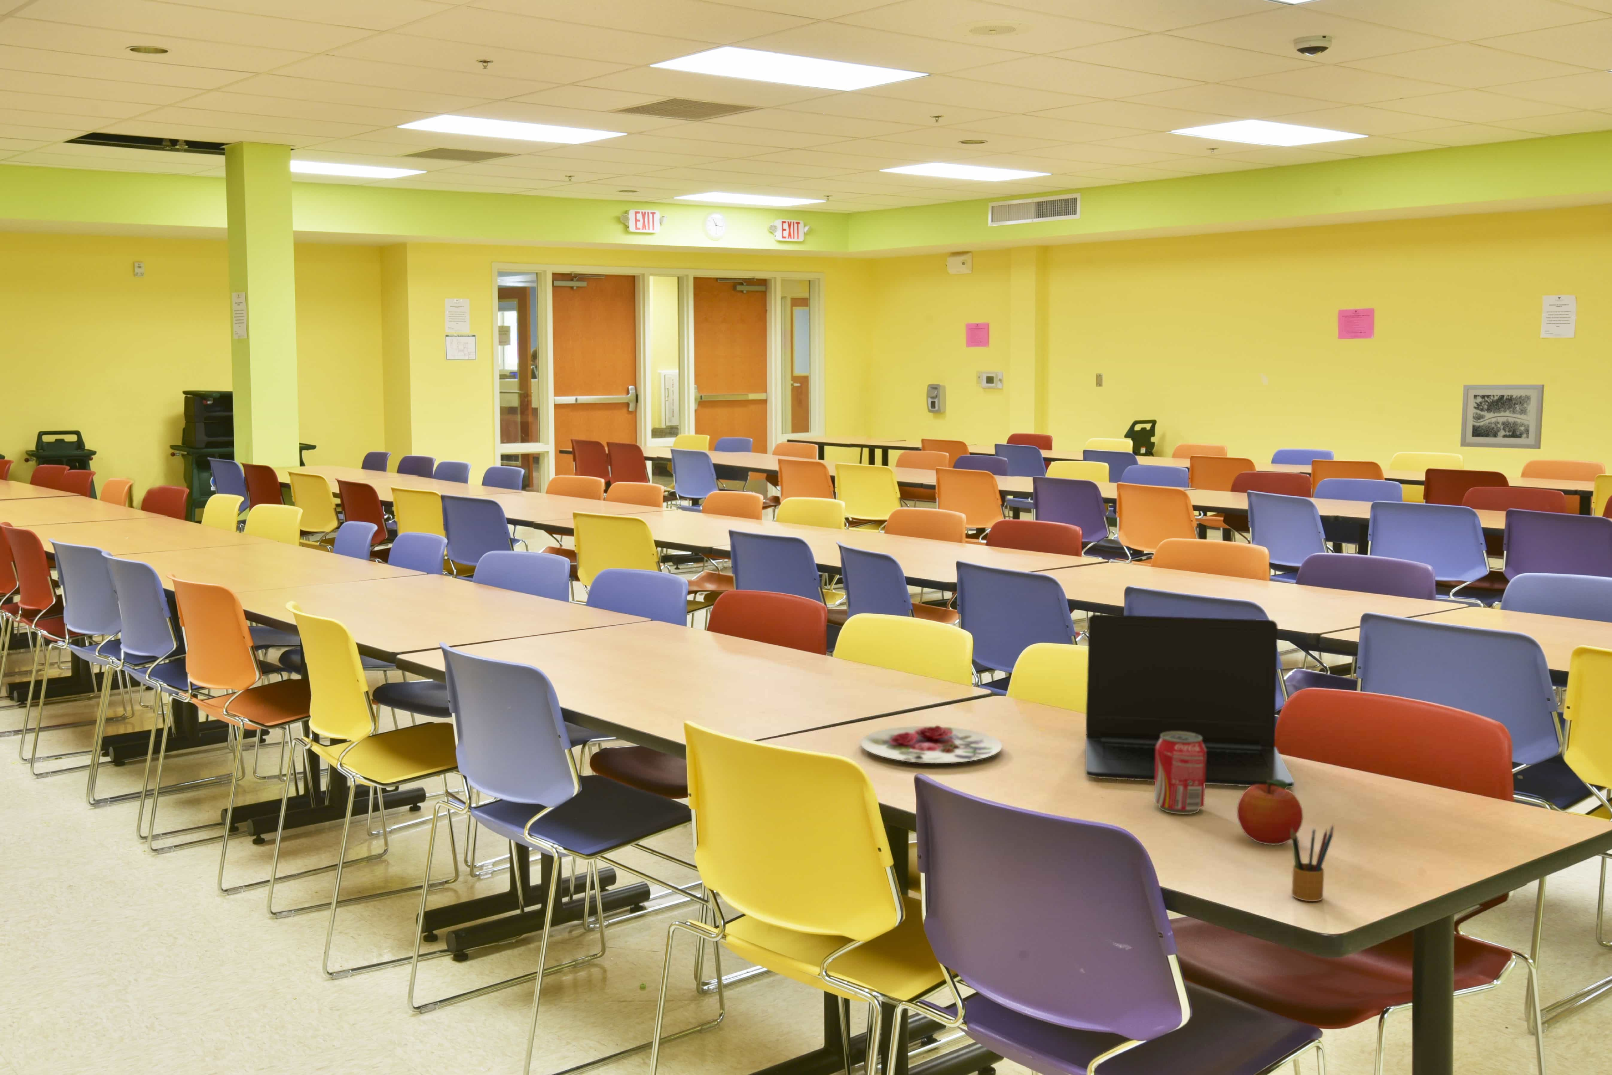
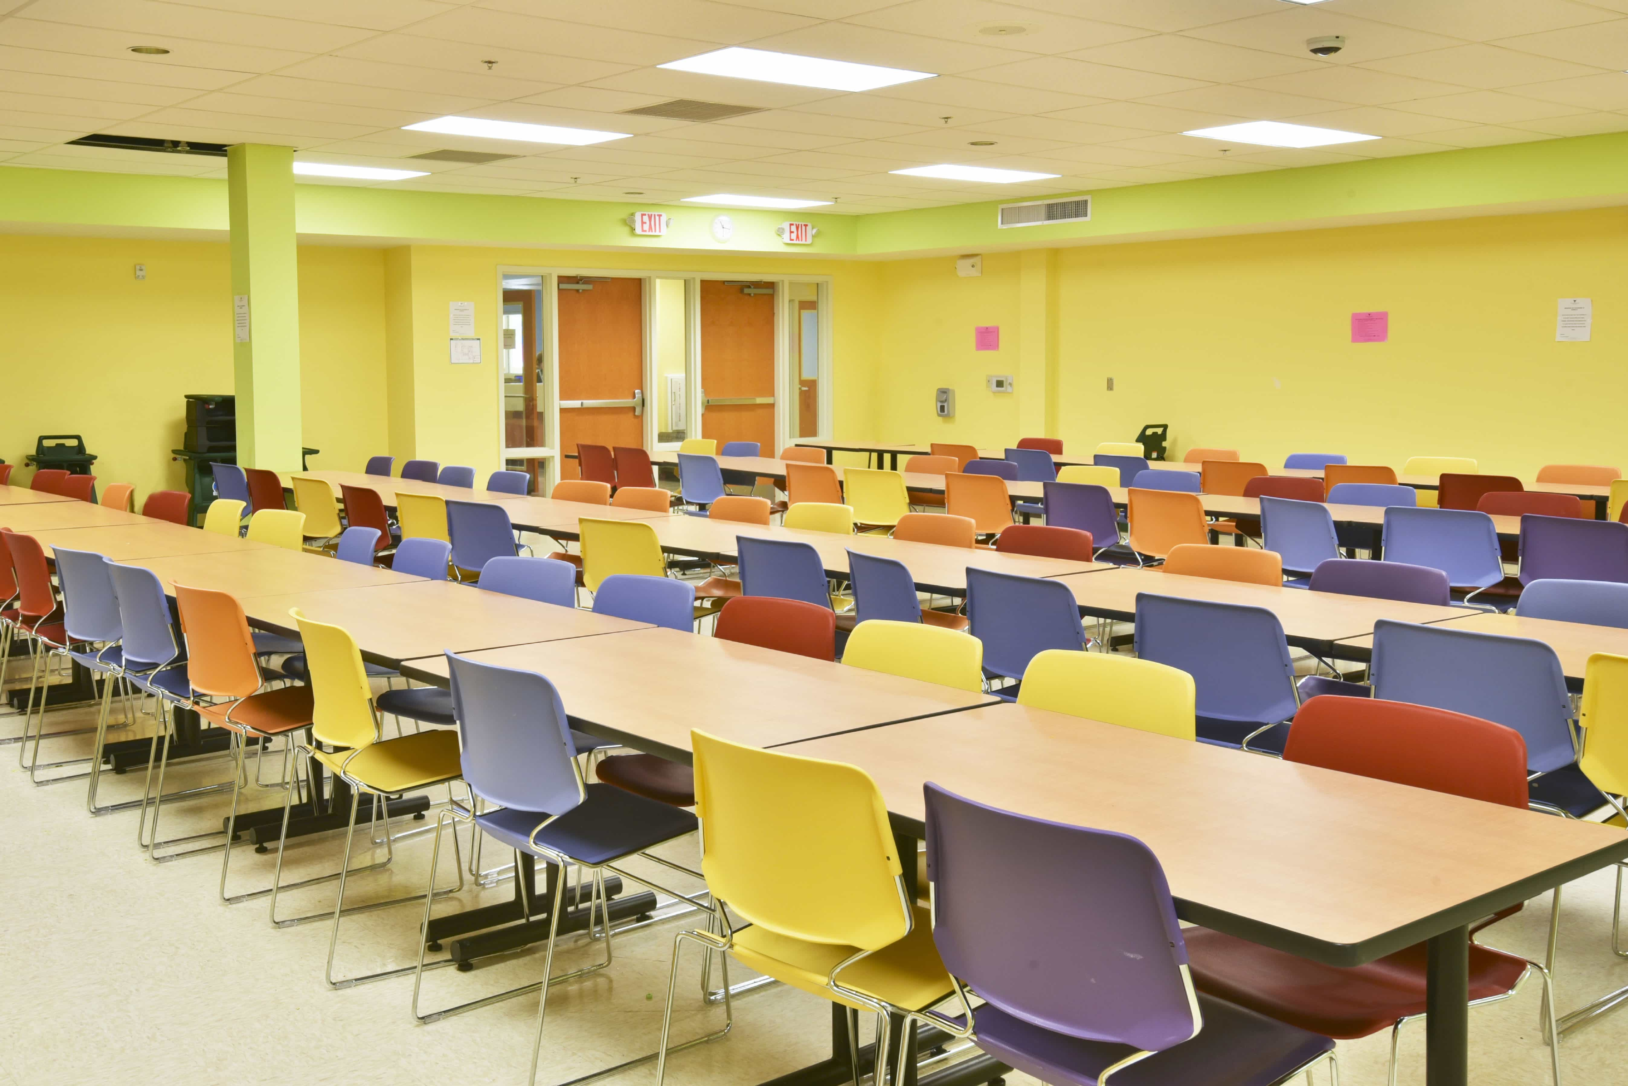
- fruit (1269, 809)
- plate (930, 743)
- beverage can (1180, 773)
- laptop (1185, 697)
- wall art (1502, 416)
- pencil box (1308, 861)
